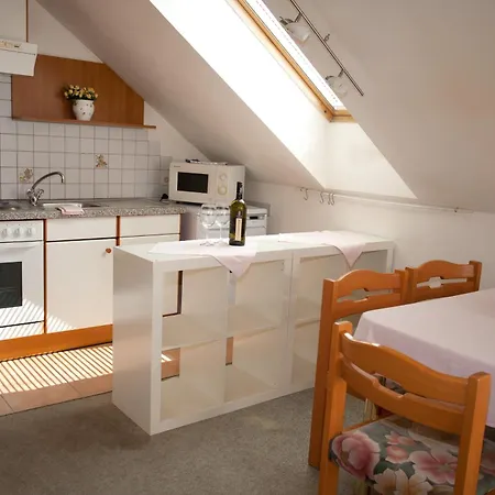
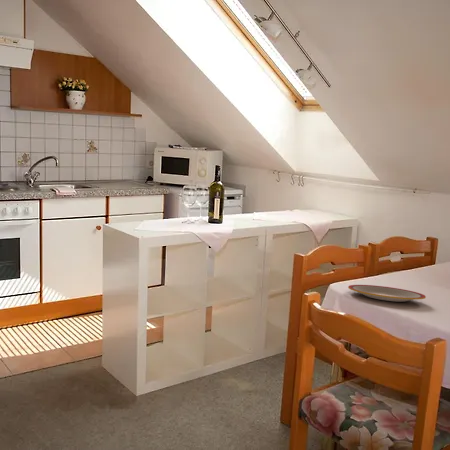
+ plate (385, 294)
